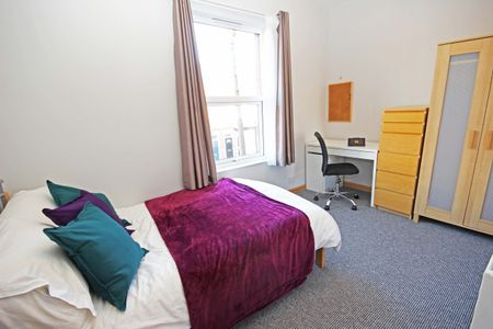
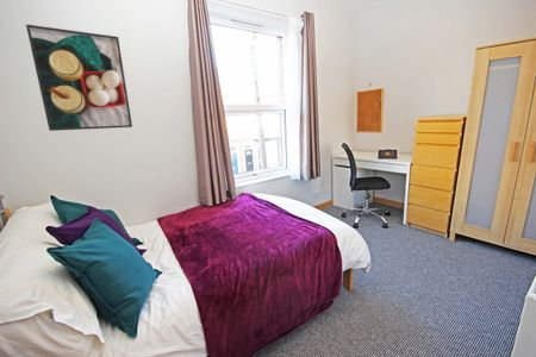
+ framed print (85, 81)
